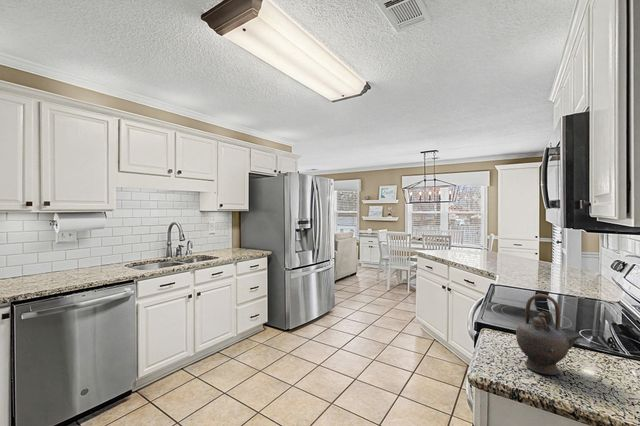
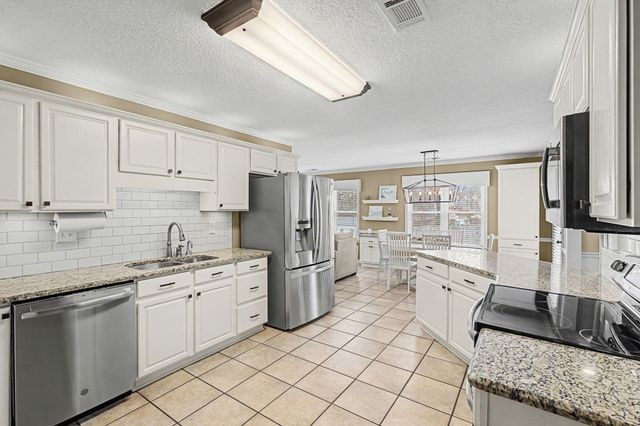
- teapot (547, 333)
